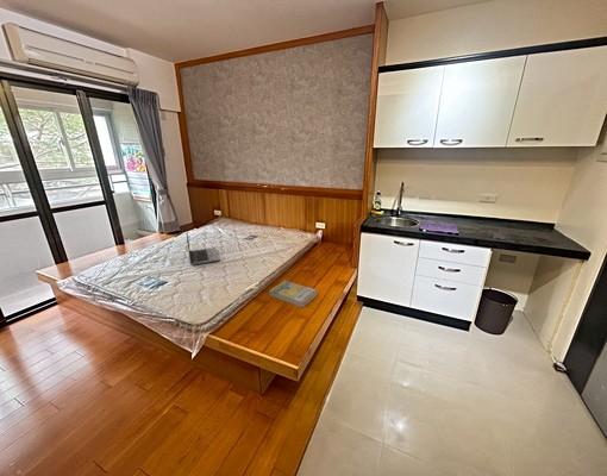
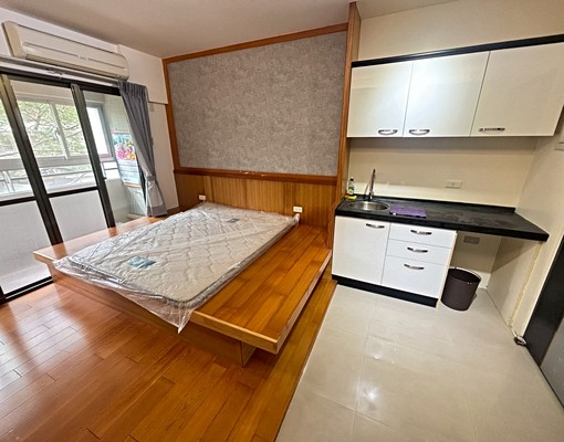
- laptop (202, 249)
- book (293, 293)
